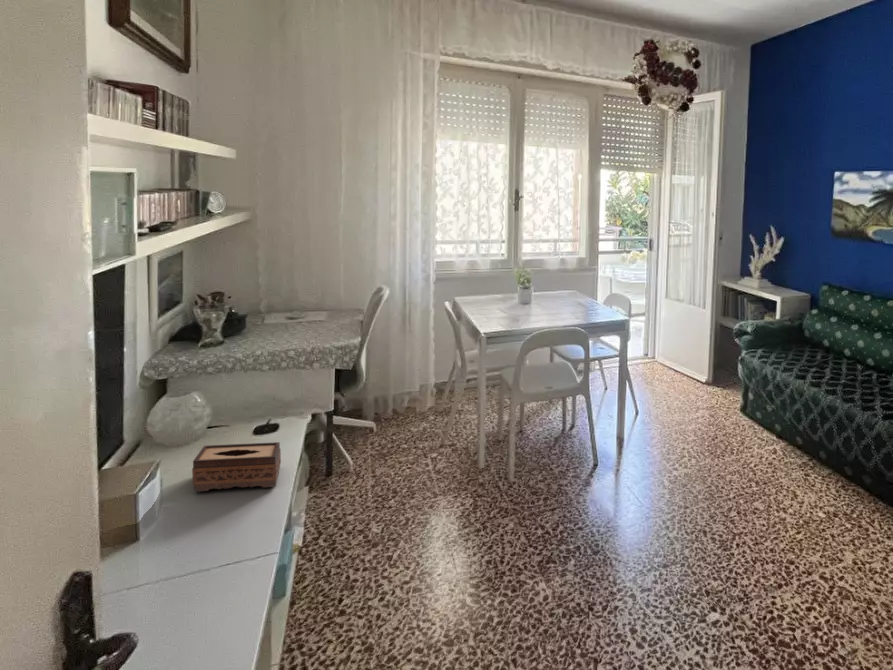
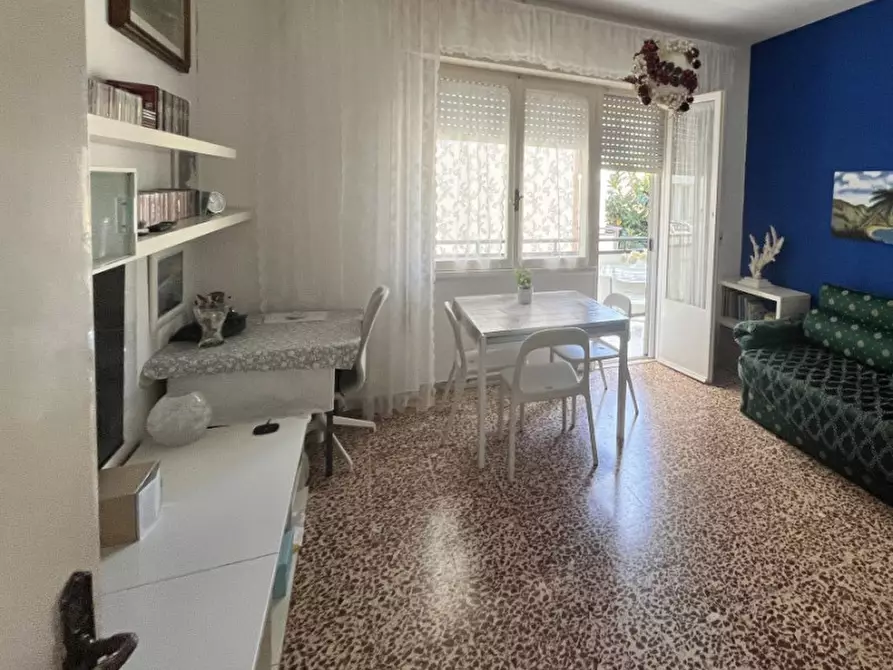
- tissue box (239, 465)
